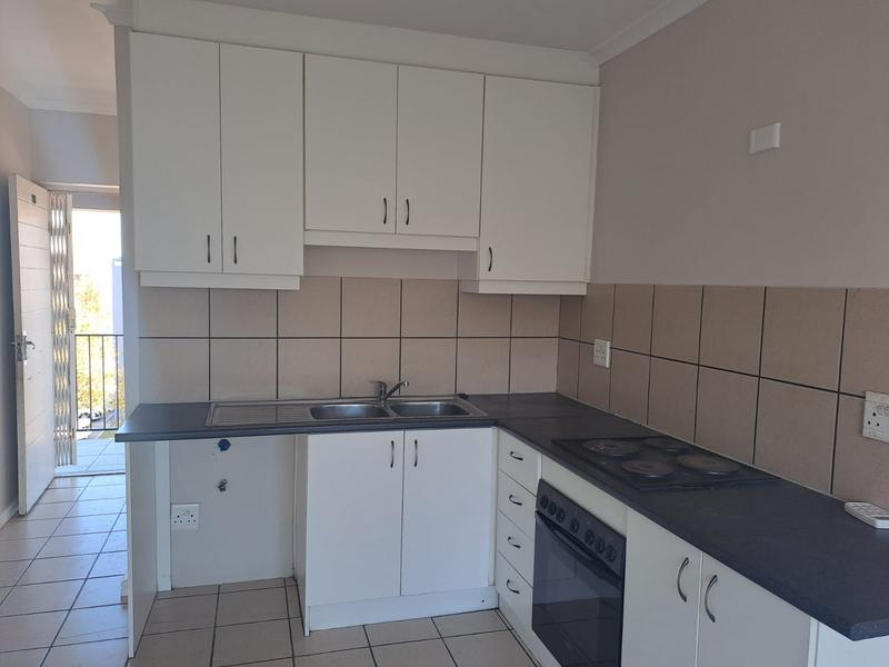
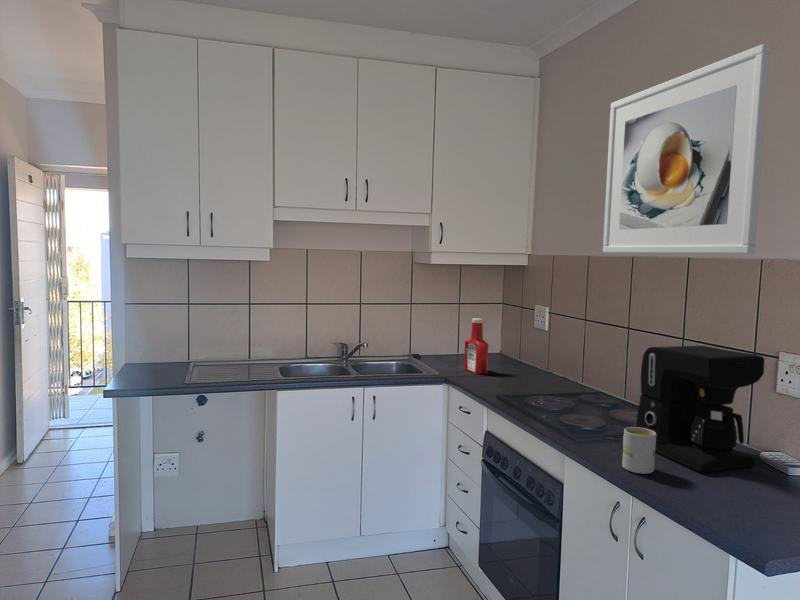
+ coffee maker (699, 403)
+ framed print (671, 166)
+ soap bottle (476, 345)
+ mug (635, 448)
